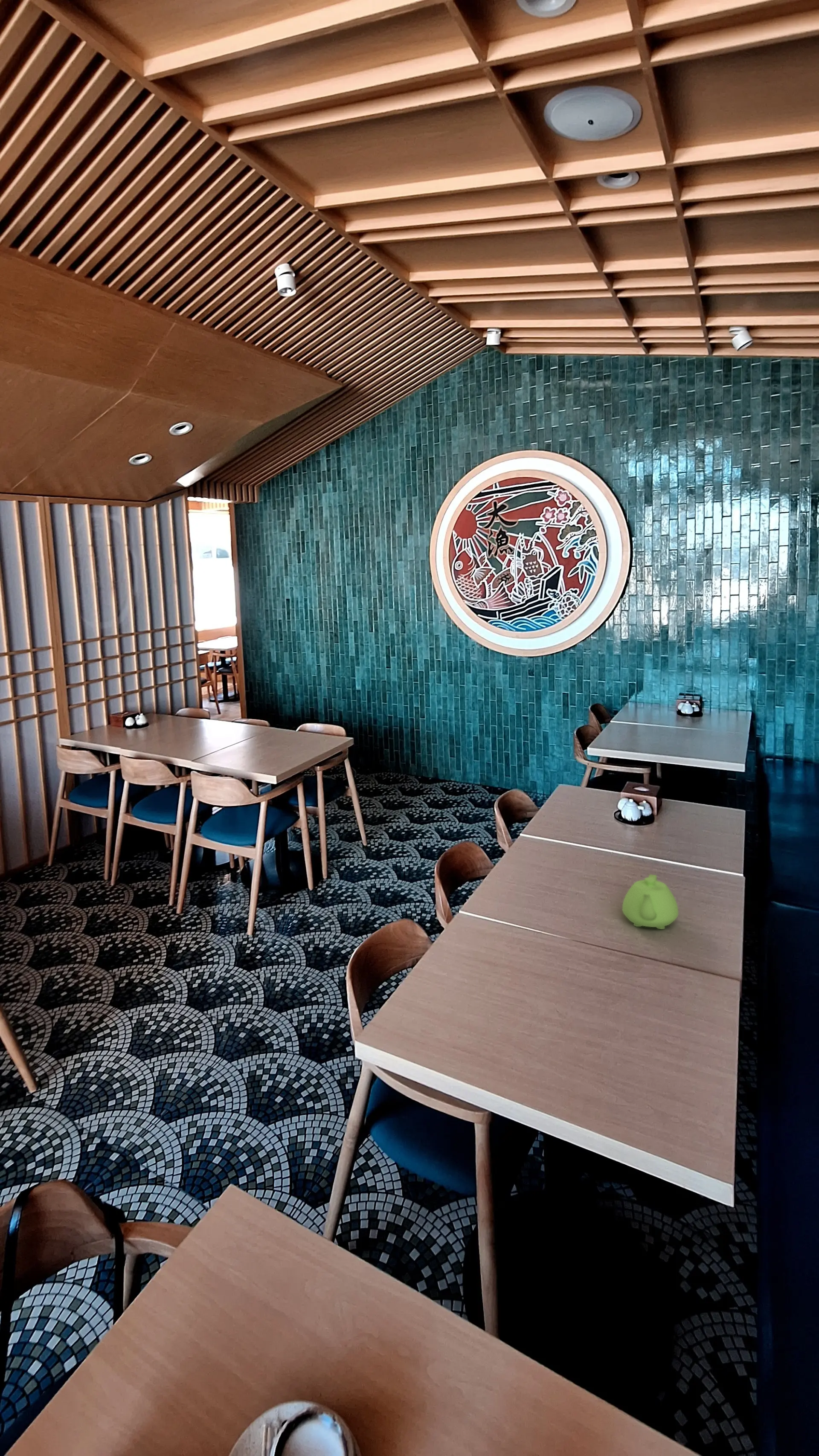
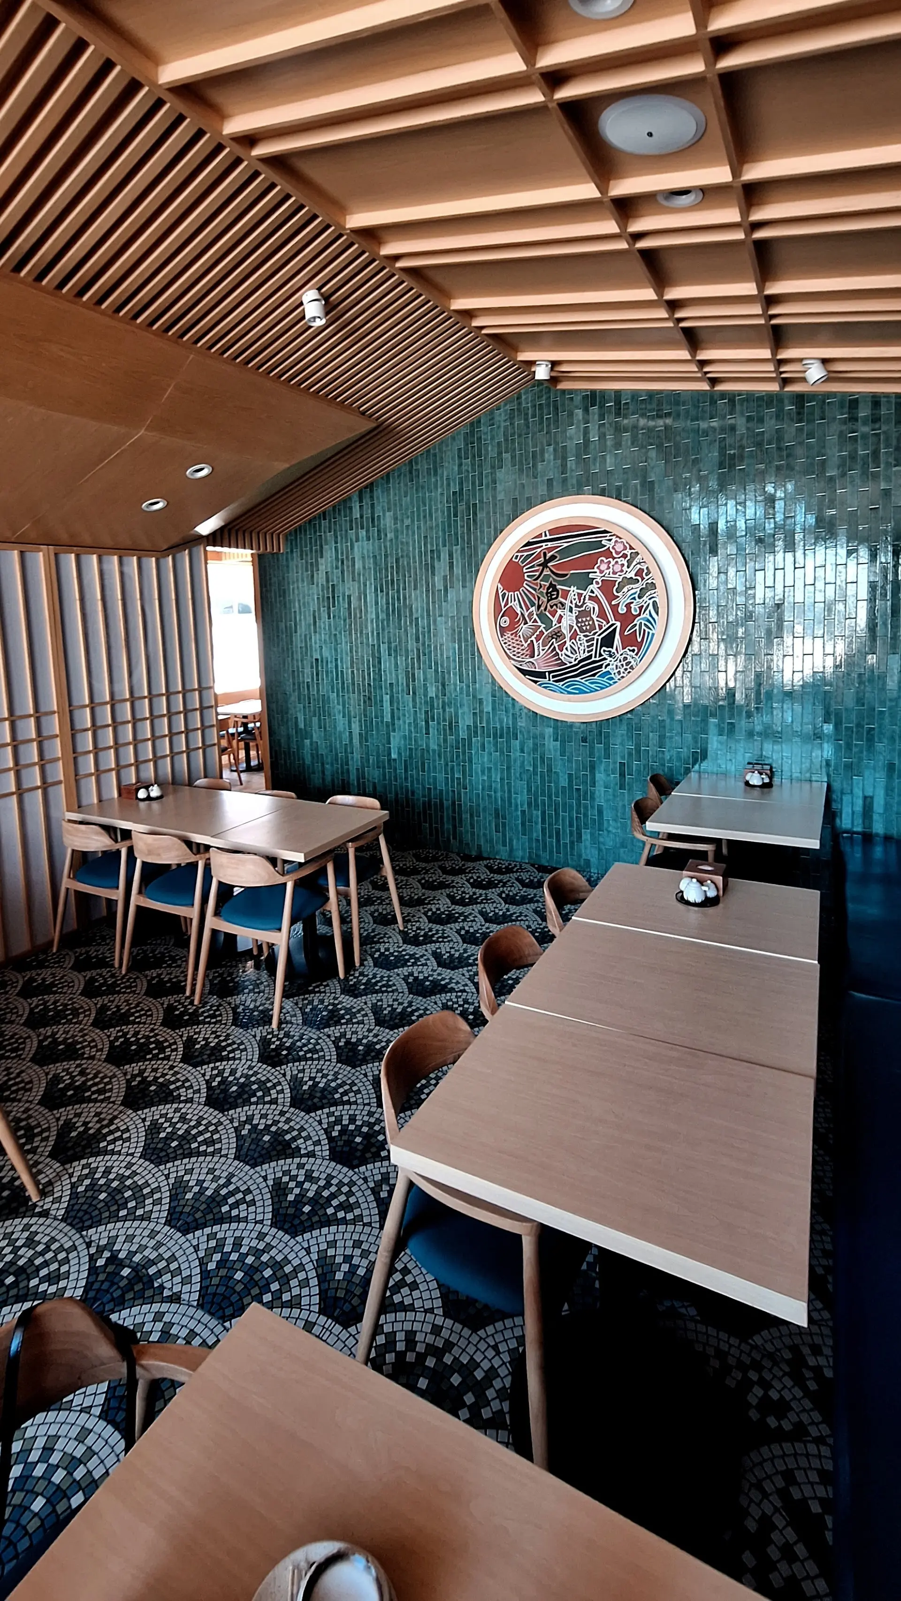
- teapot (650, 901)
